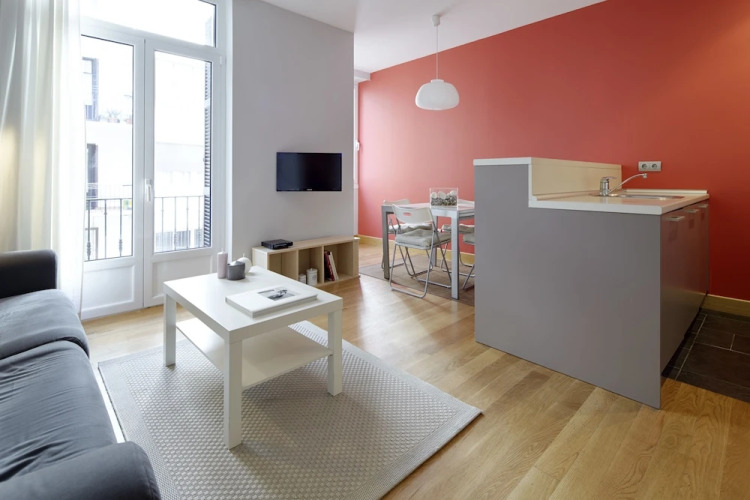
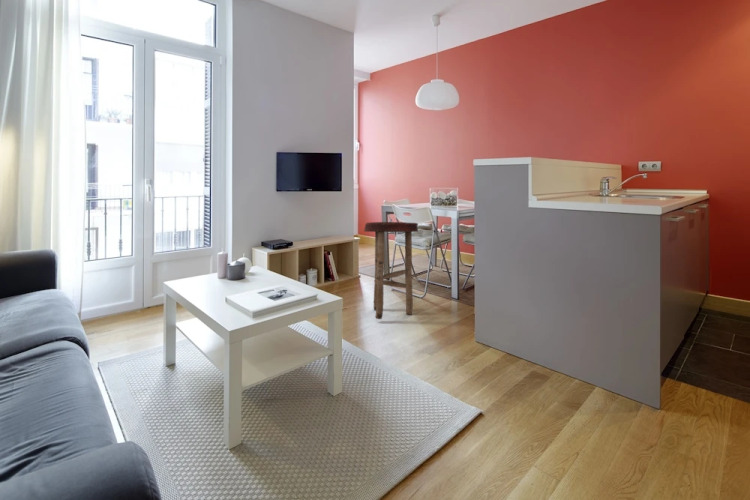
+ stool (392, 272)
